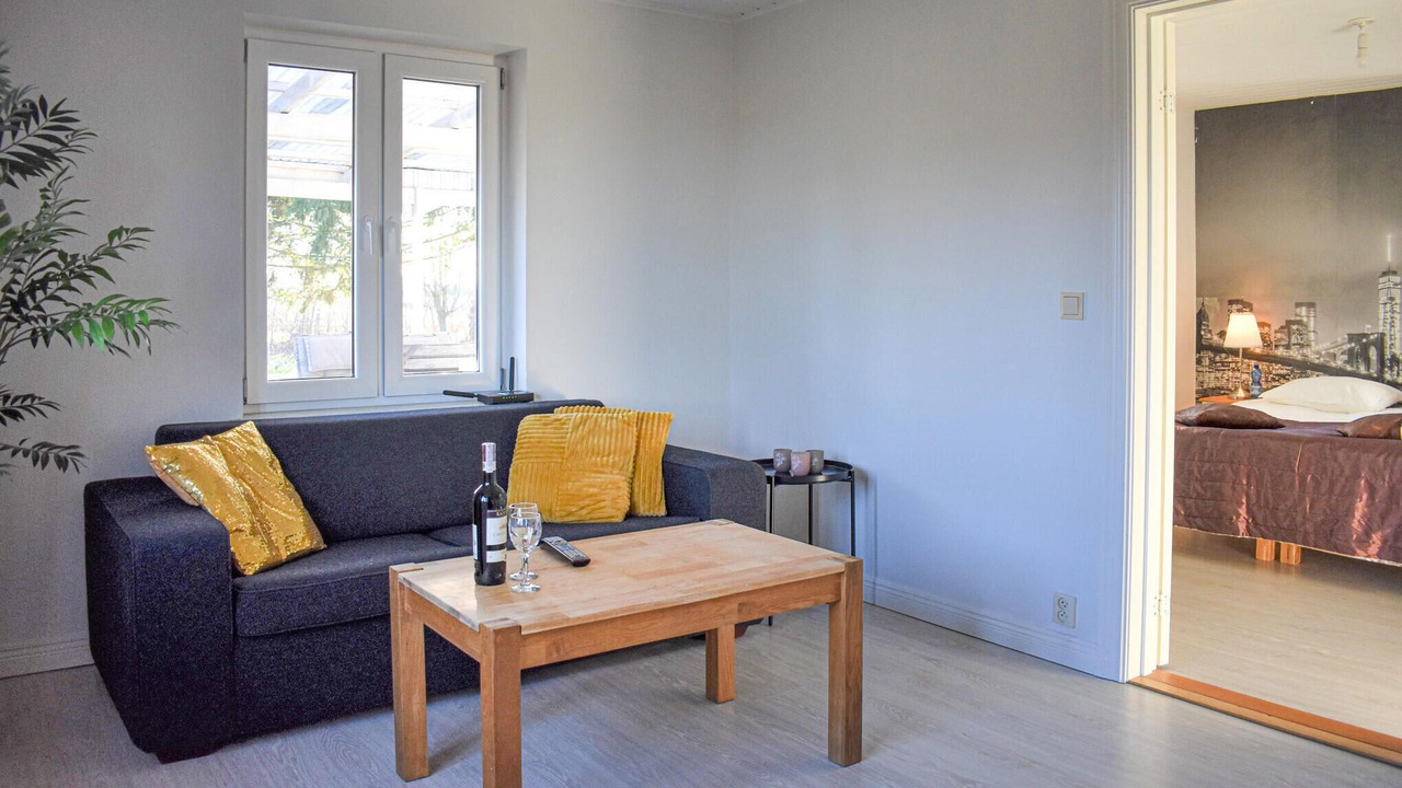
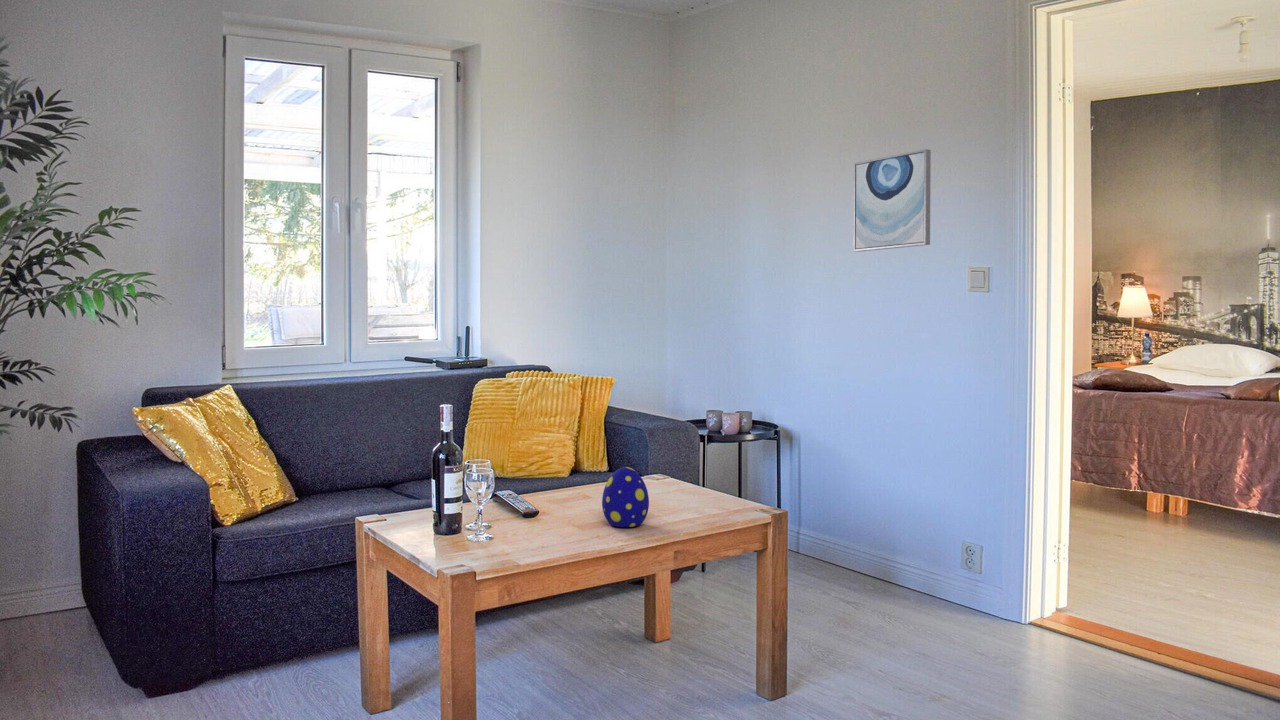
+ decorative egg (625, 495)
+ wall art (890, 202)
